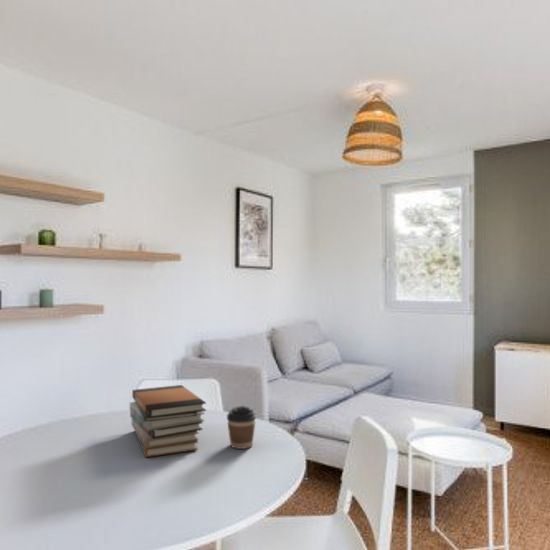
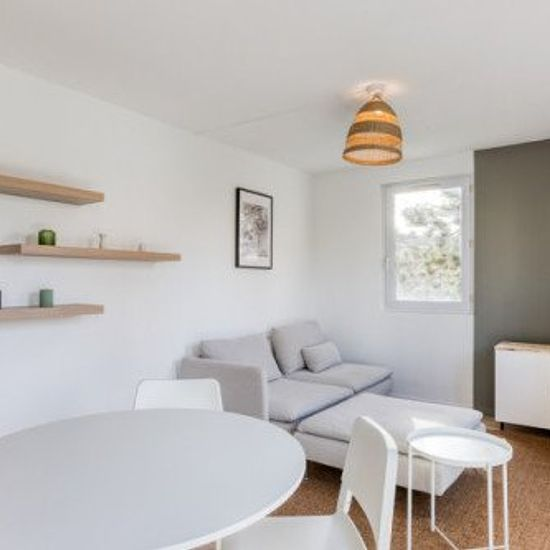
- book stack (165, 417)
- coffee cup (241, 425)
